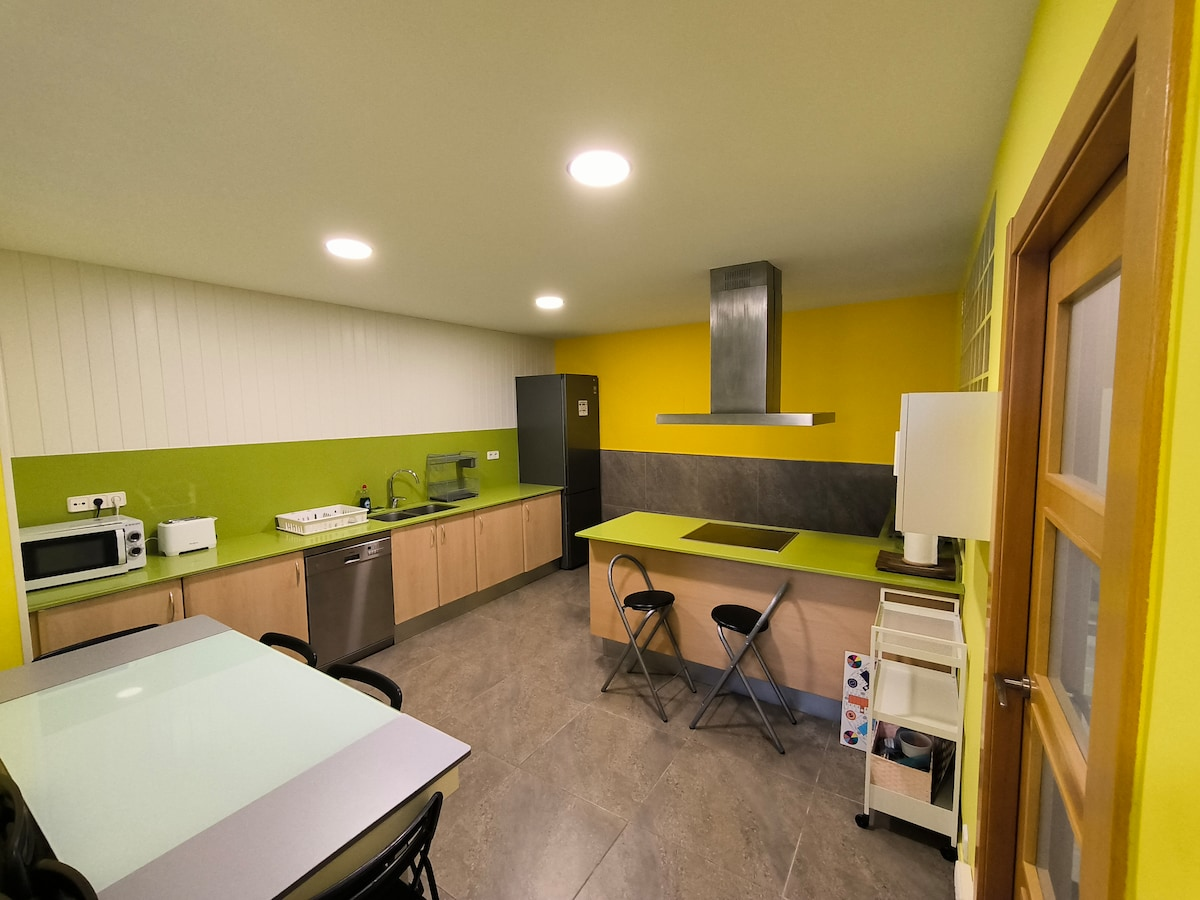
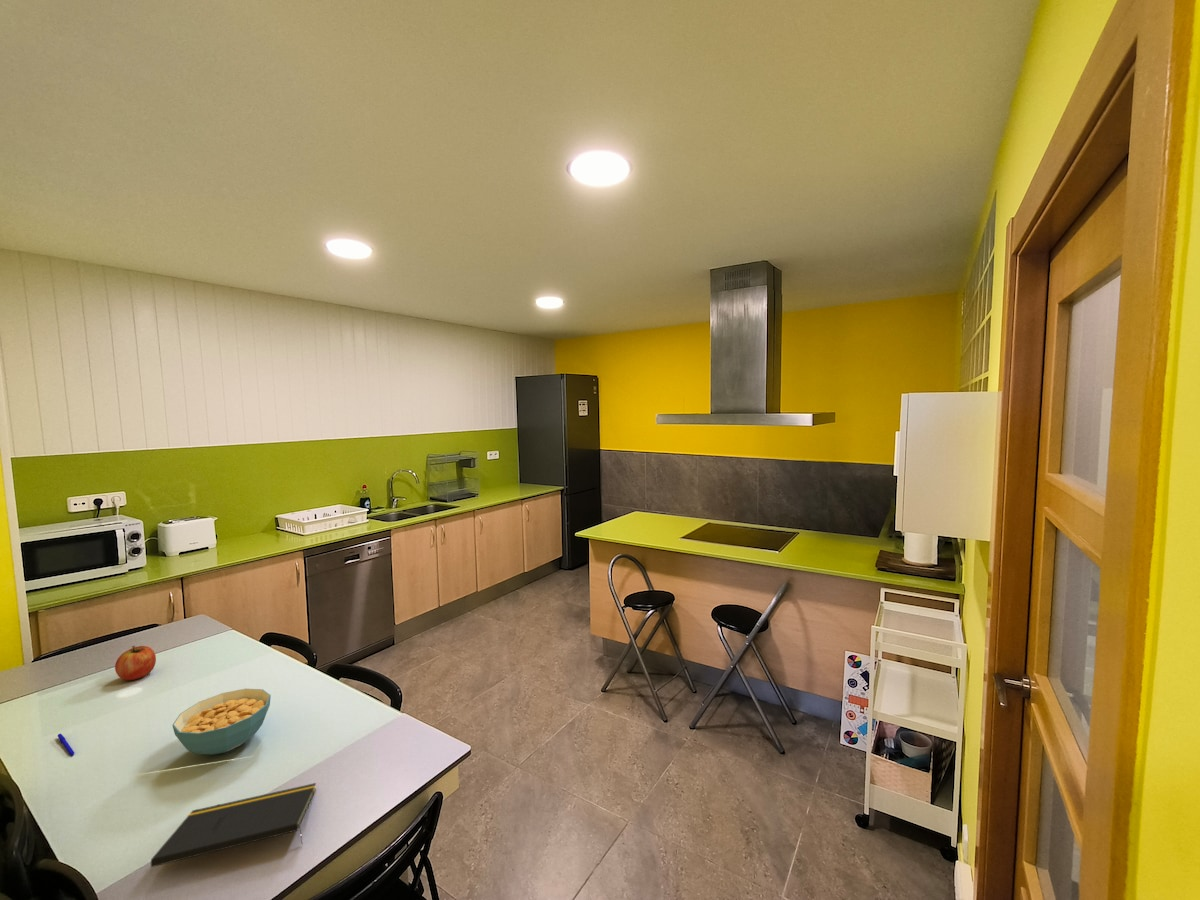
+ fruit (136, 661)
+ pen (66, 744)
+ cereal bowl (225, 727)
+ notepad (242, 820)
